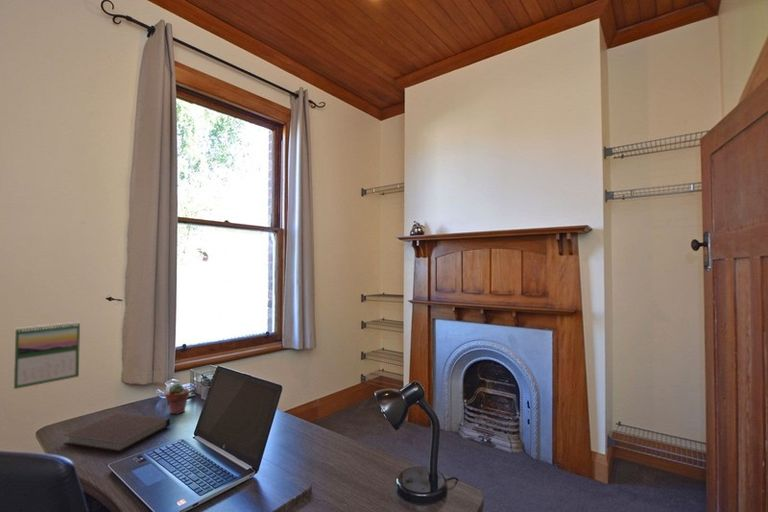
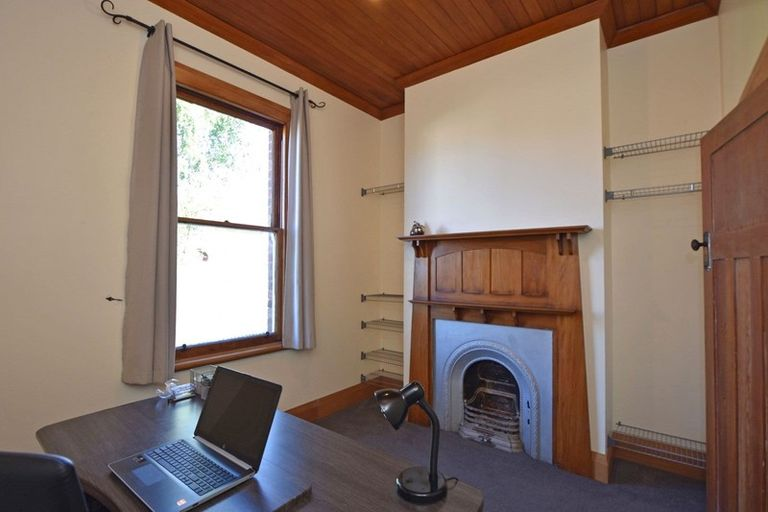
- potted succulent (177, 397)
- notebook (119, 430)
- calendar (48, 352)
